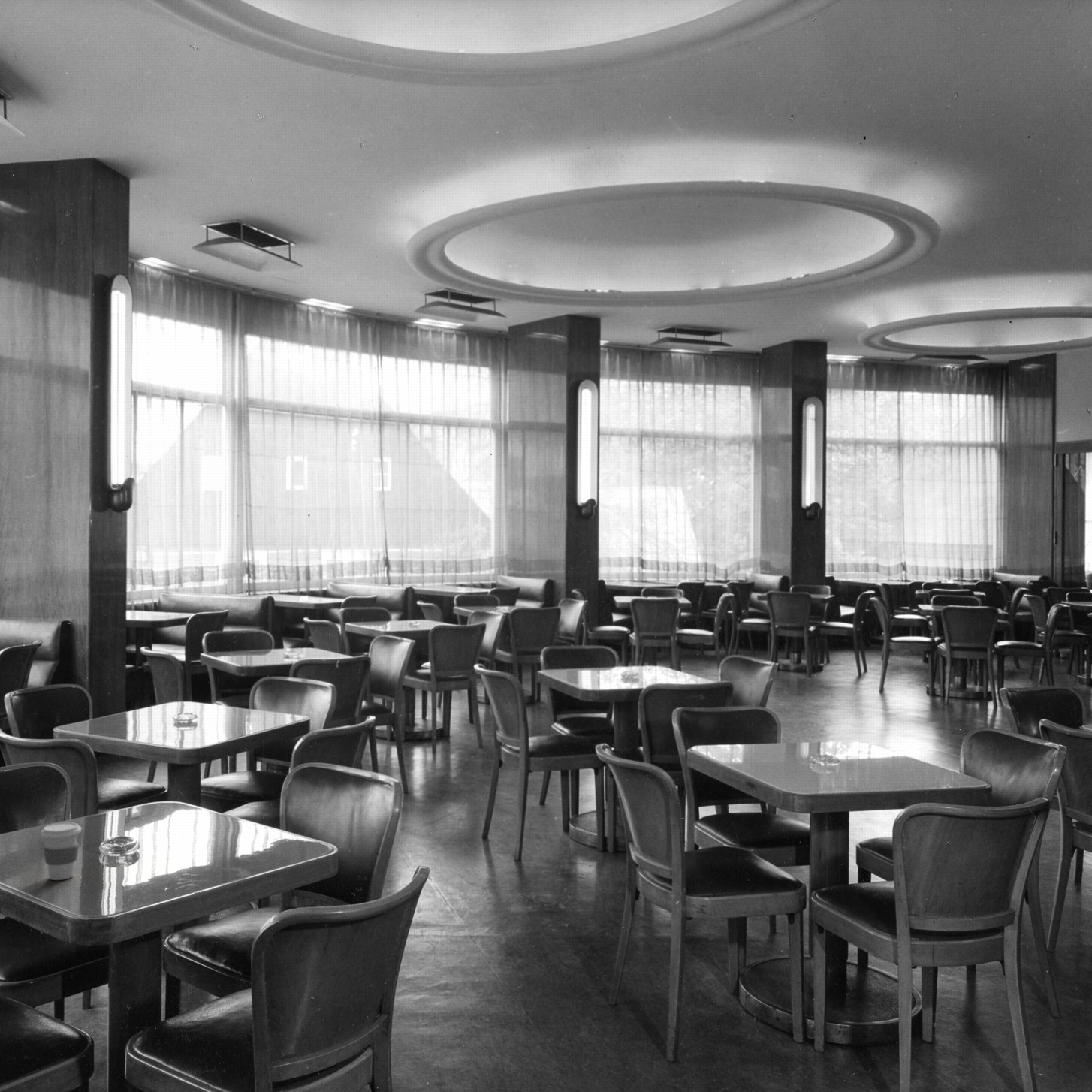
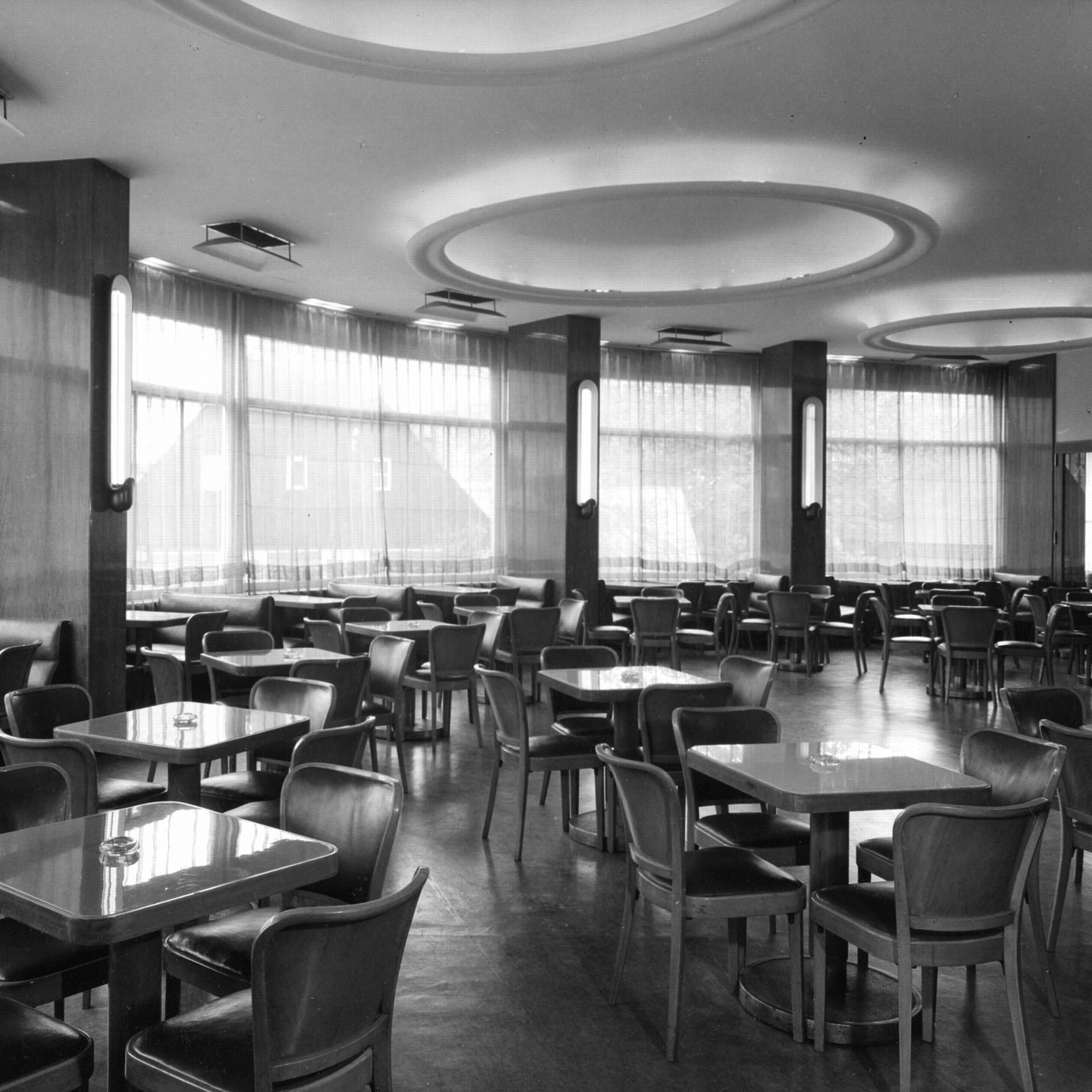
- coffee cup (61, 852)
